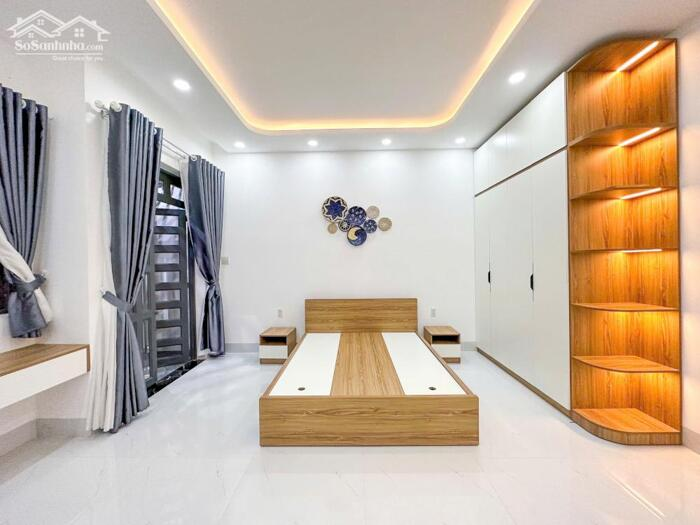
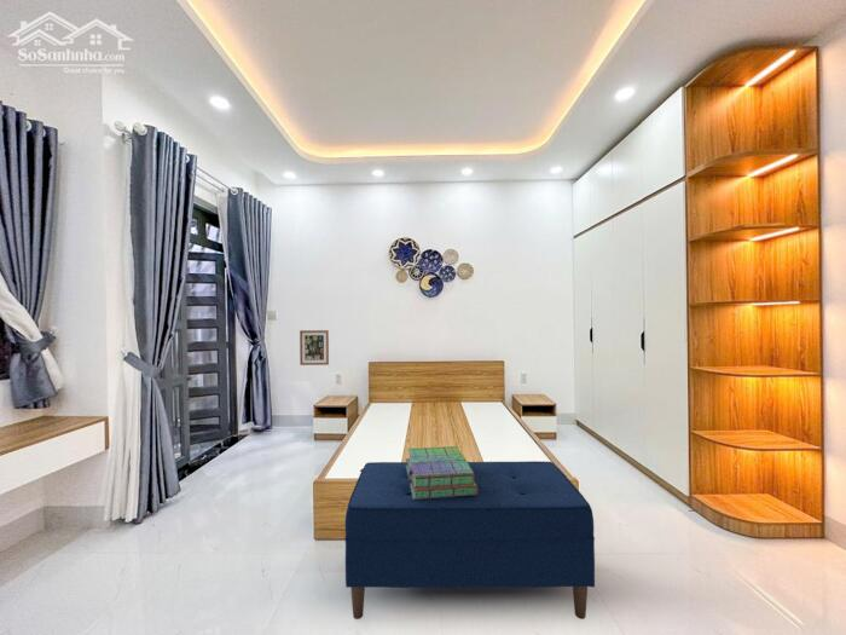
+ stack of books (438, 468)
+ bench (463, 531)
+ wall art (314, 347)
